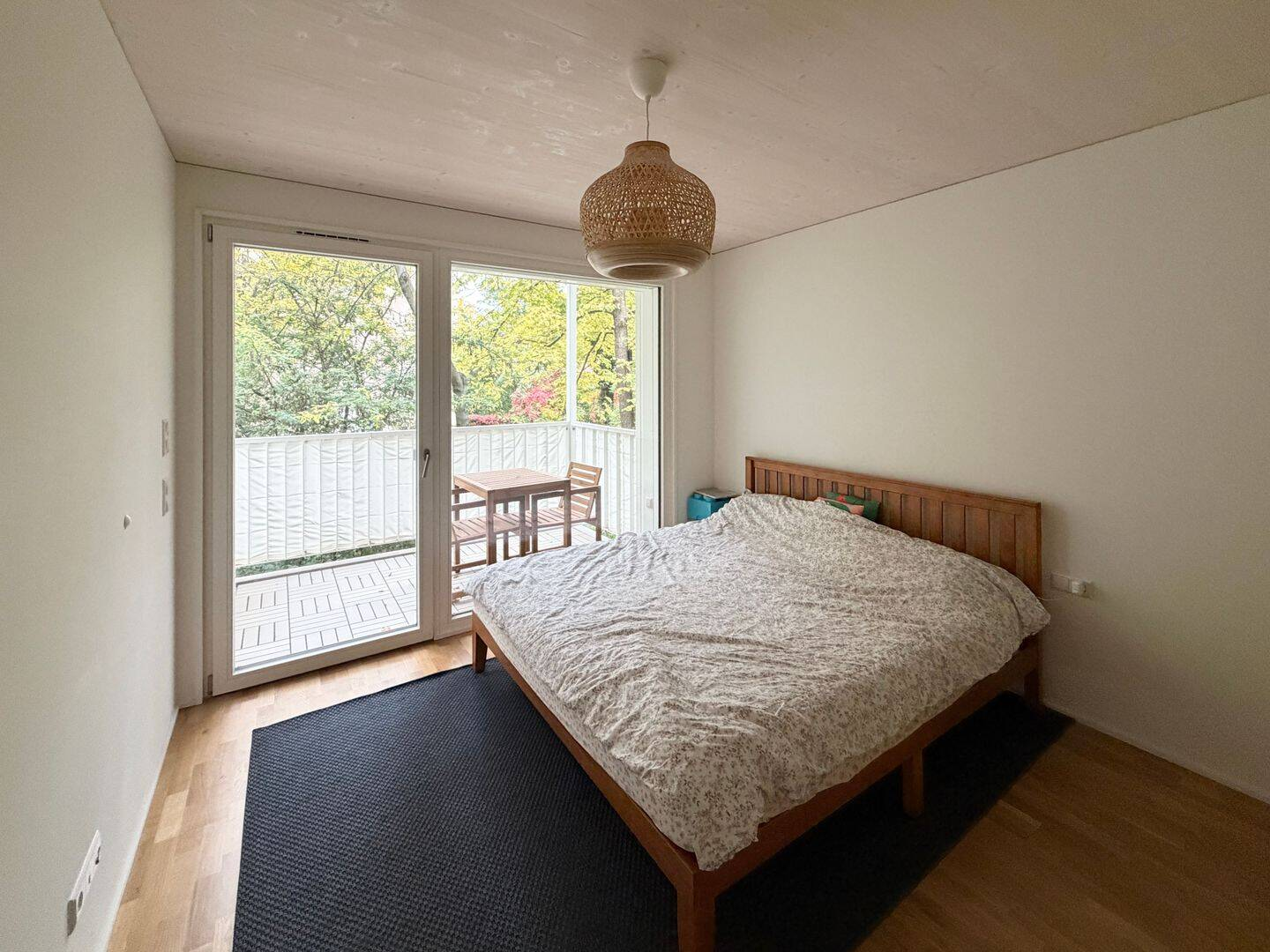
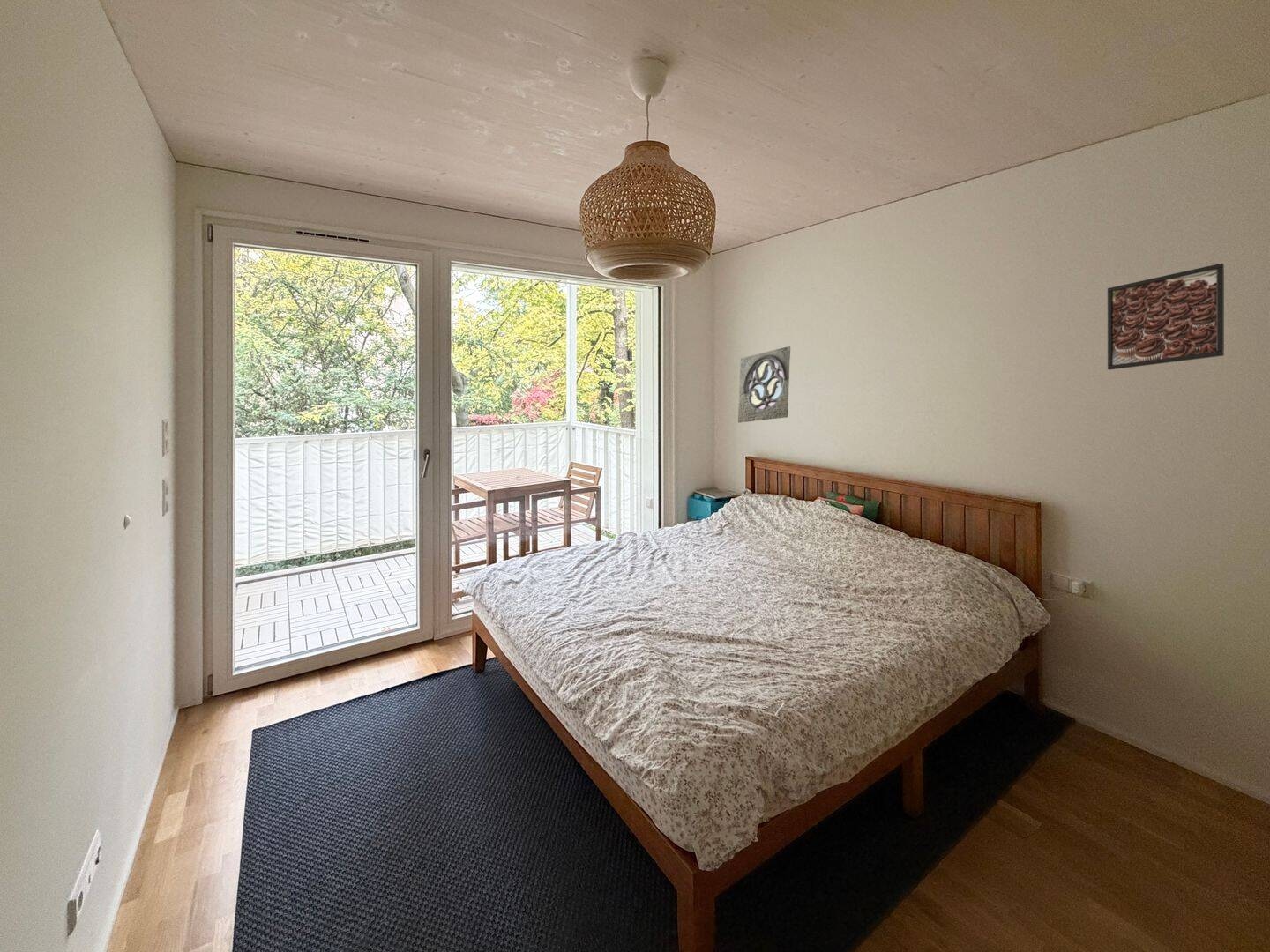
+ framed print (1162, 320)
+ wall ornament (763, 386)
